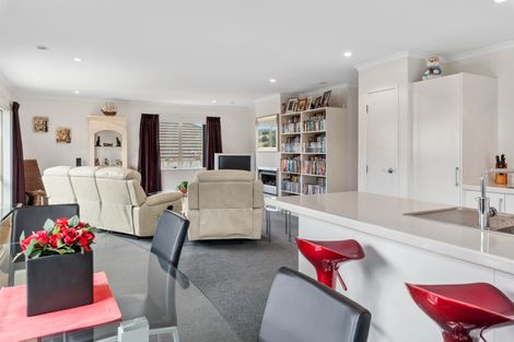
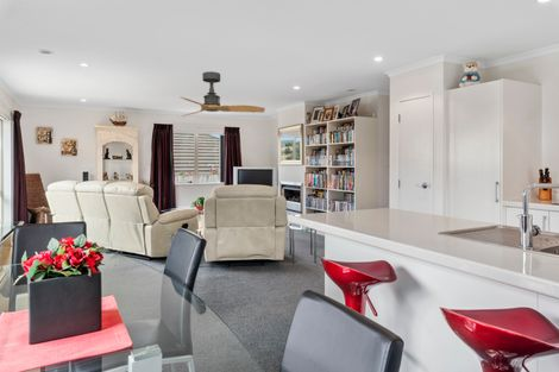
+ ceiling fan (219, 96)
